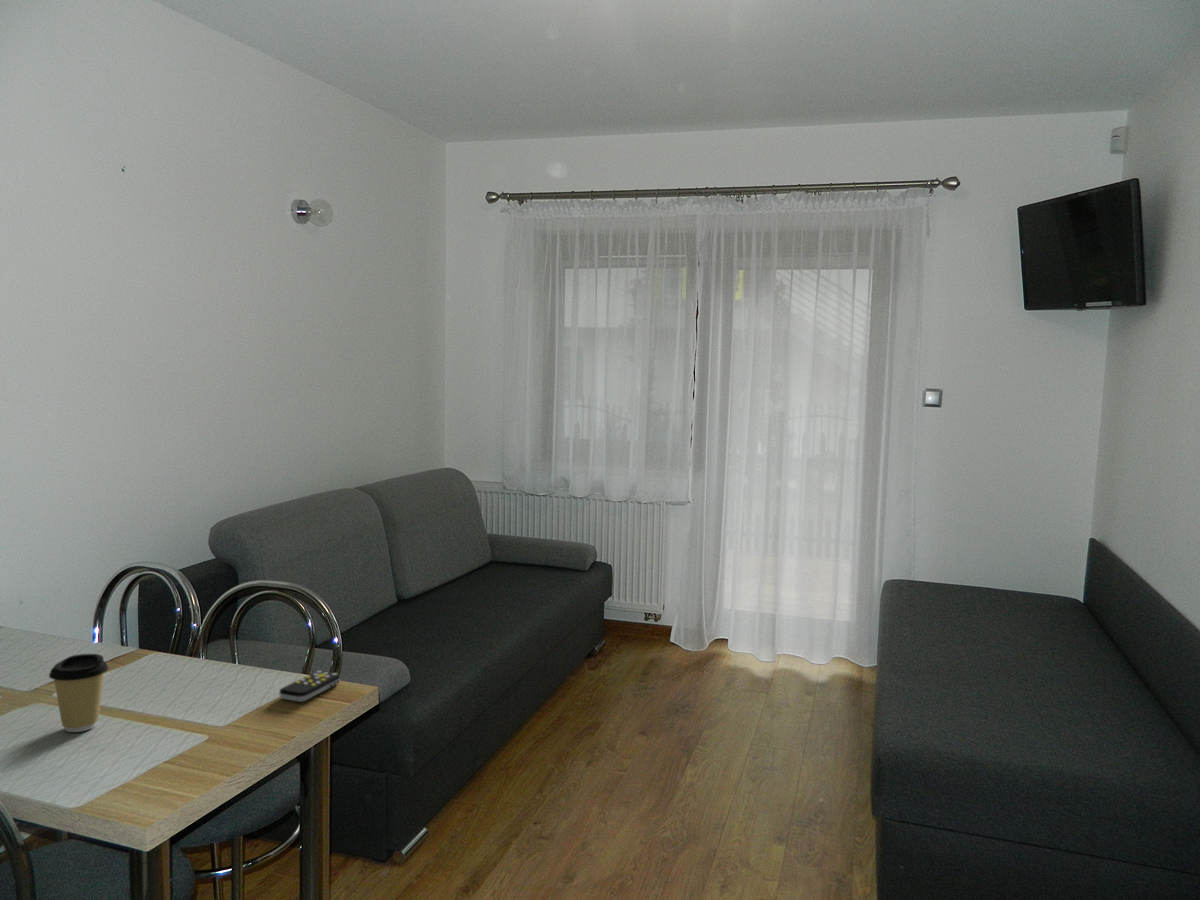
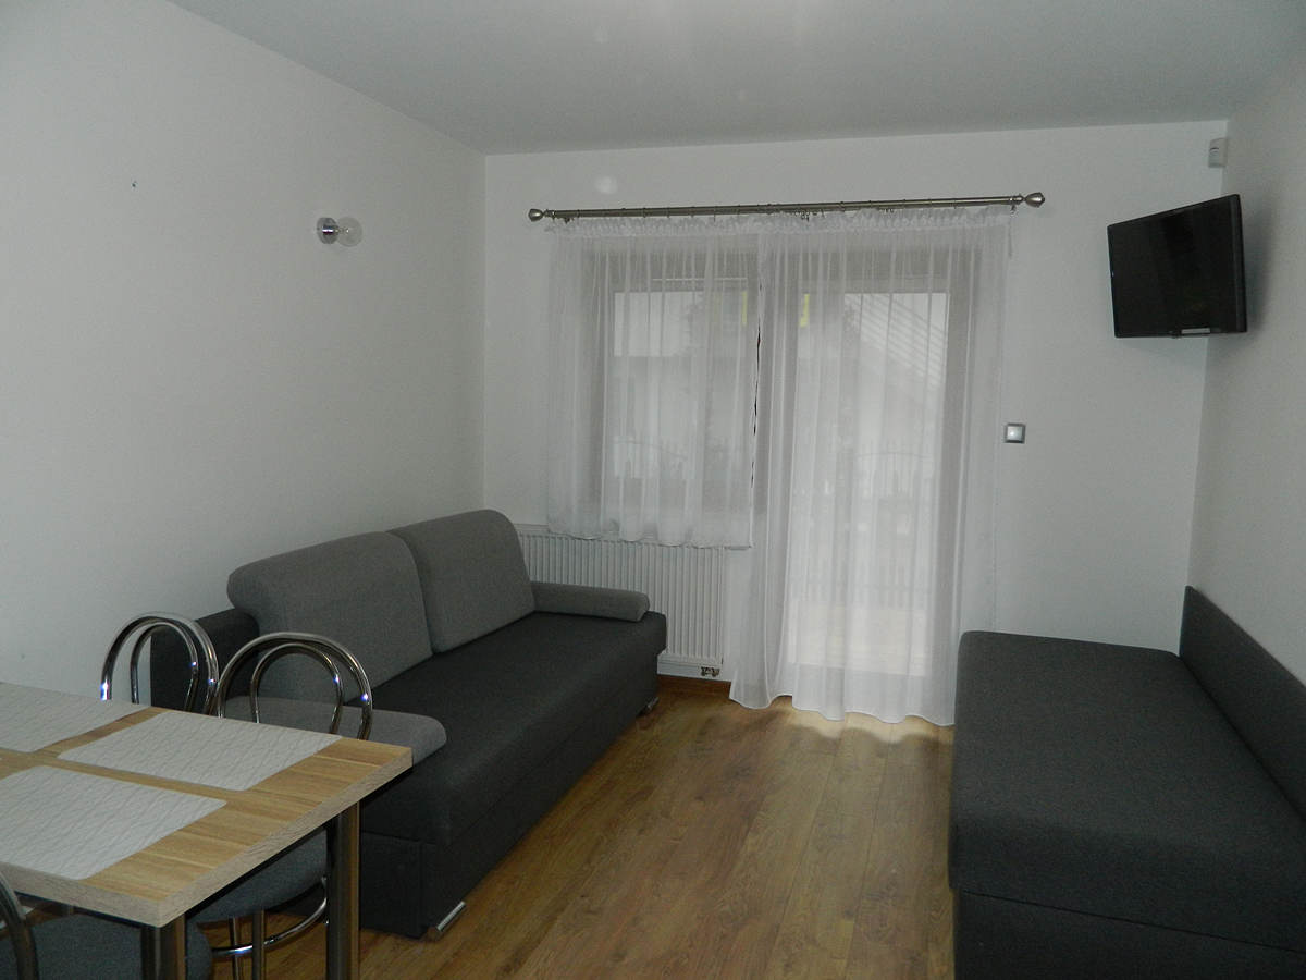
- remote control (310, 685)
- coffee cup (79, 693)
